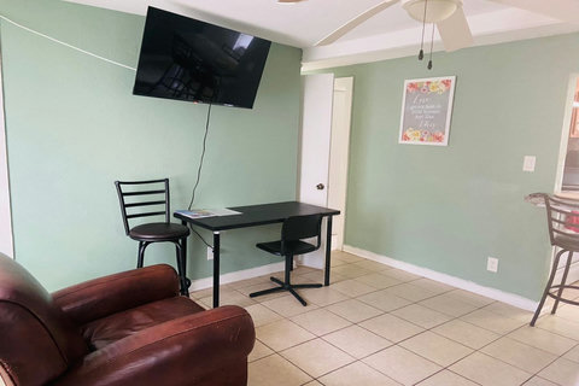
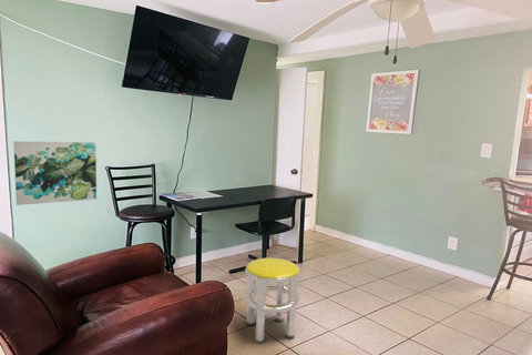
+ wall art (58, 172)
+ stool (277, 296)
